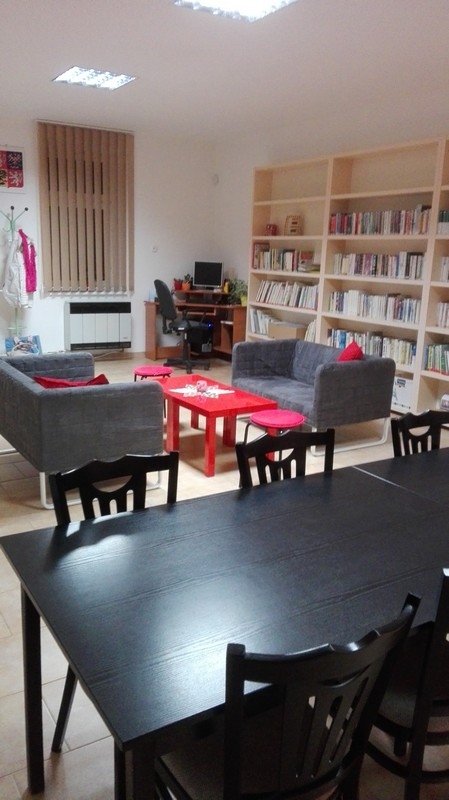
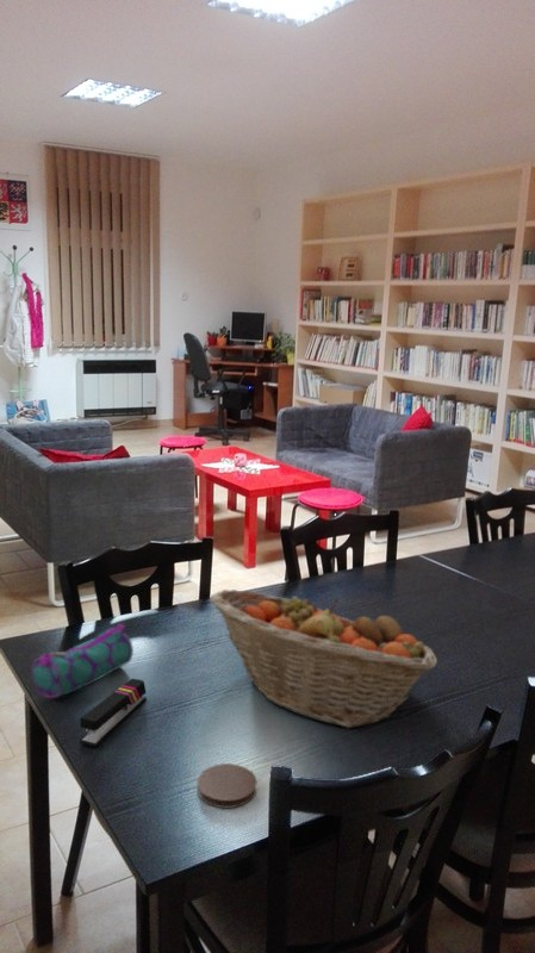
+ coaster (226, 784)
+ fruit basket (318, 642)
+ pencil case (85, 660)
+ stapler (114, 708)
